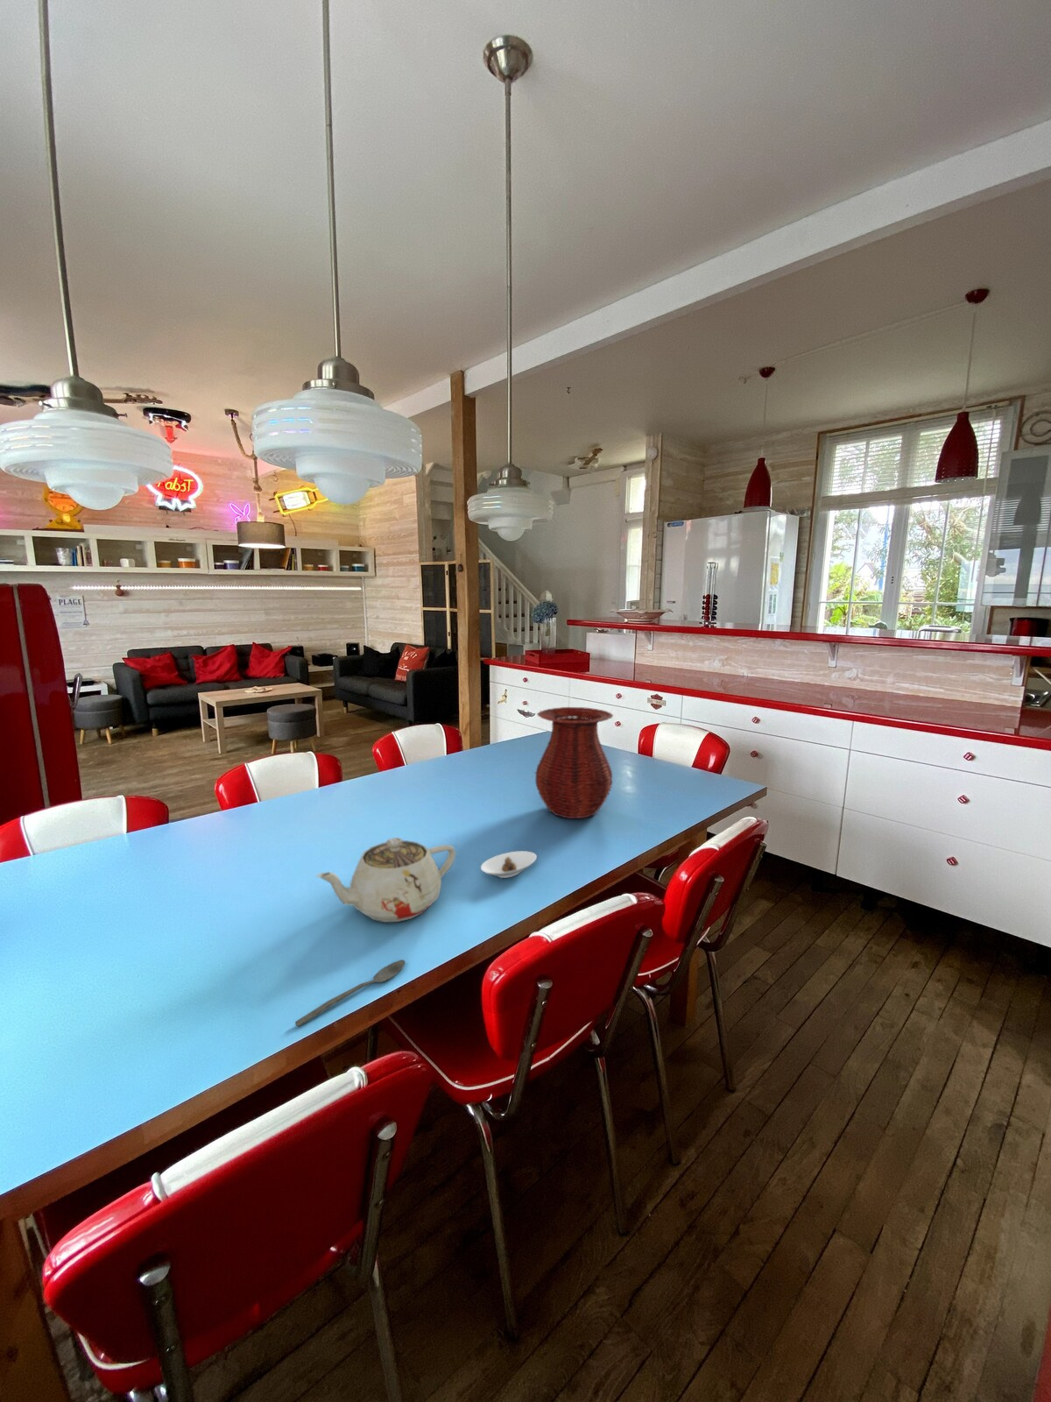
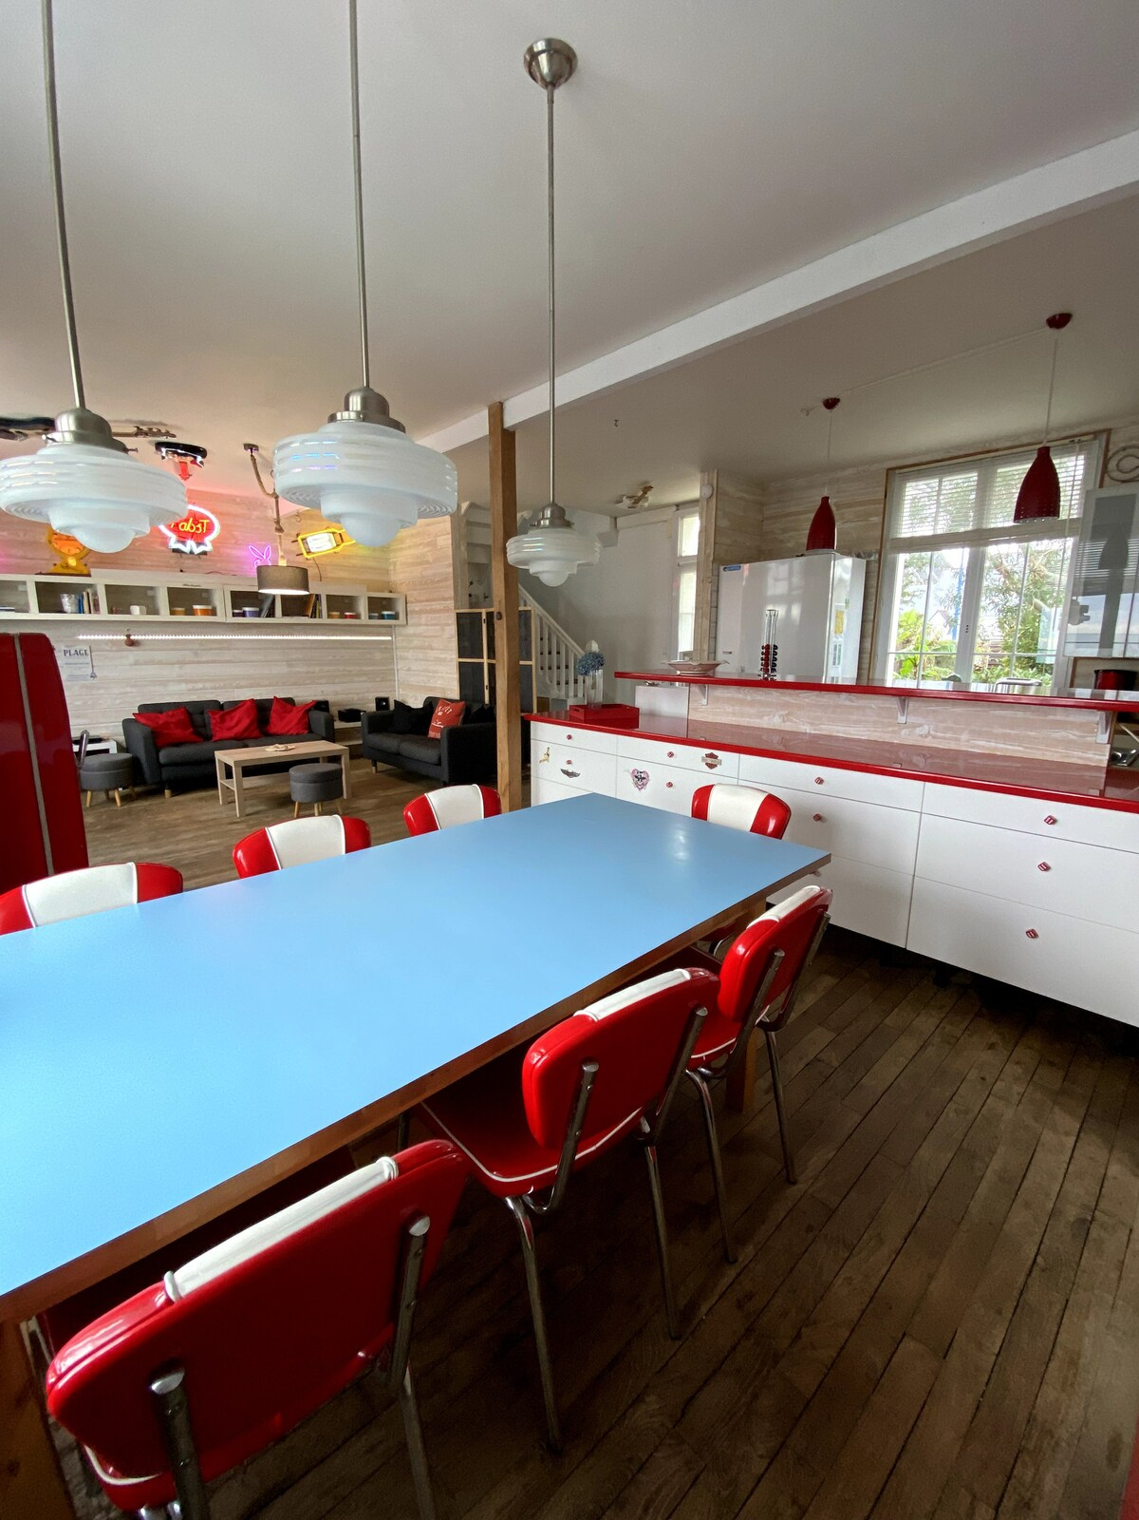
- saucer (509, 865)
- spoon (354, 990)
- vase (574, 763)
- teapot (391, 874)
